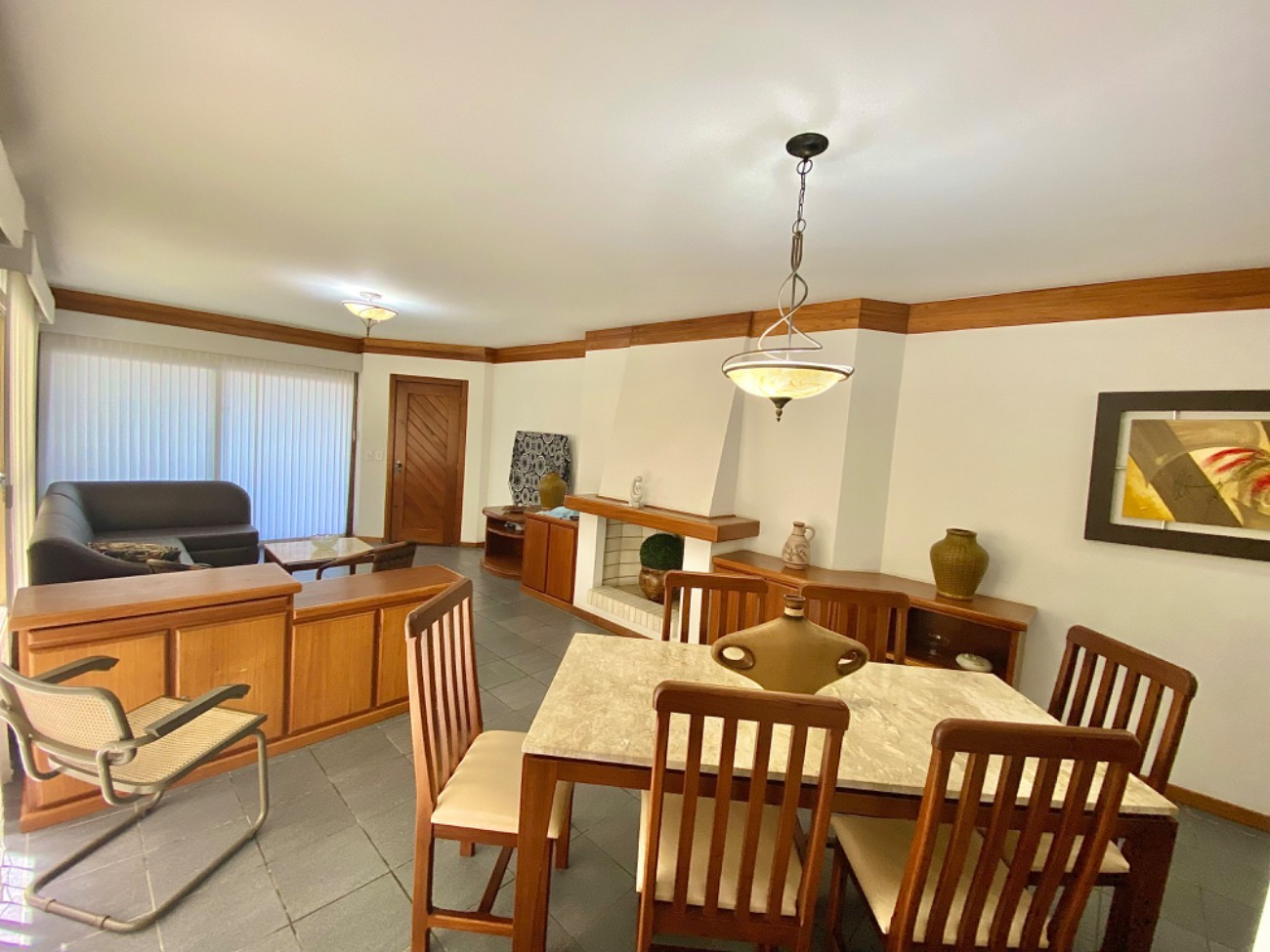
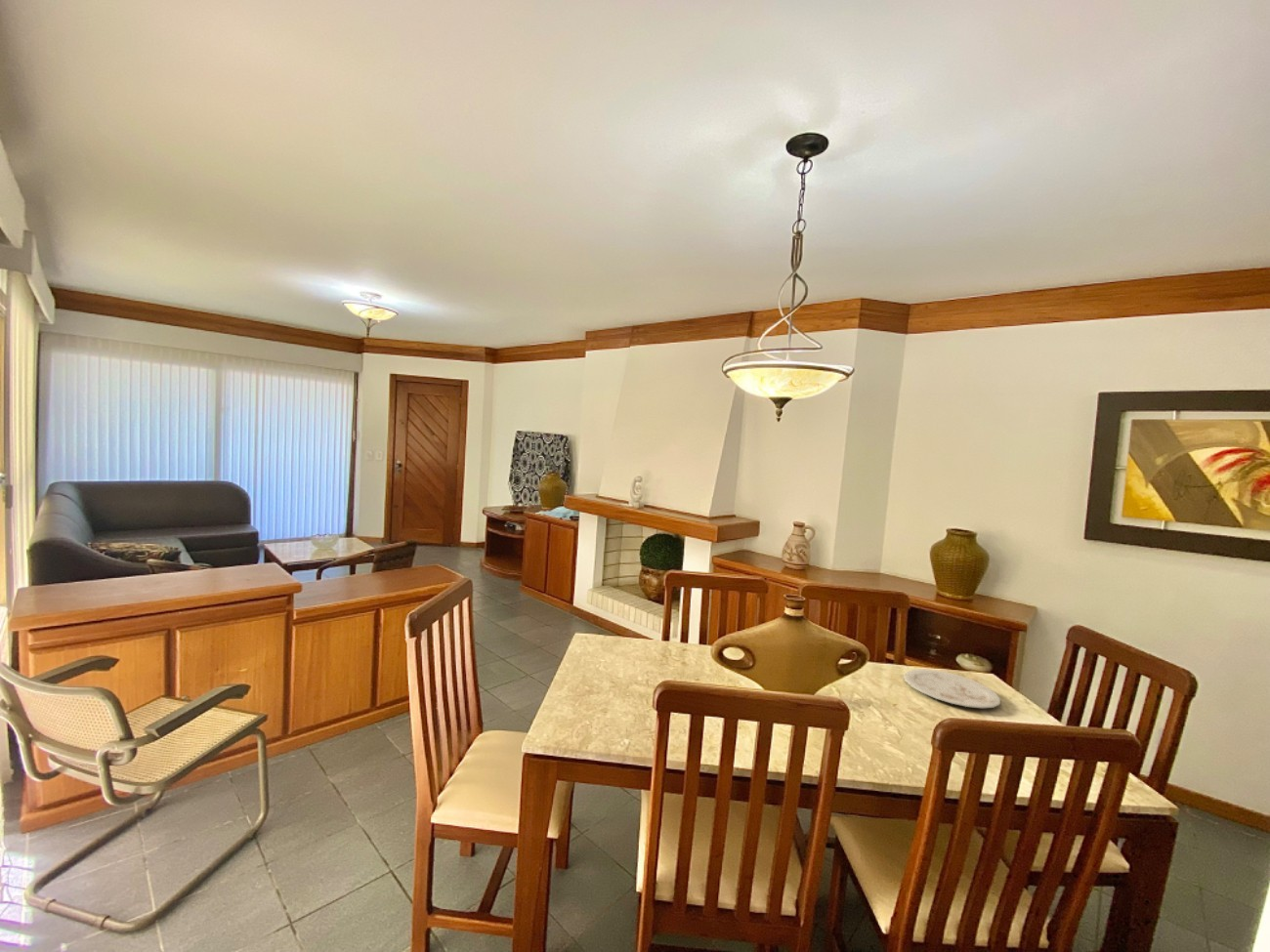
+ plate (950, 687)
